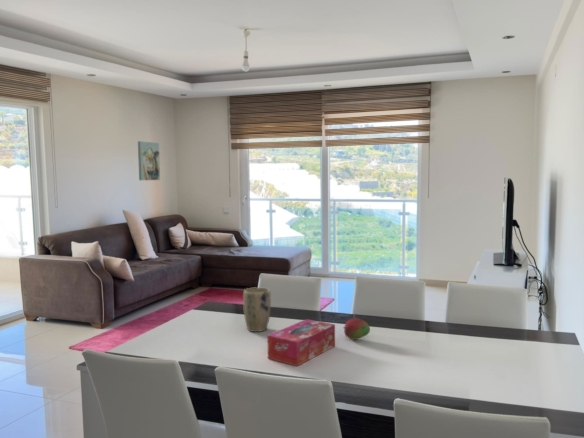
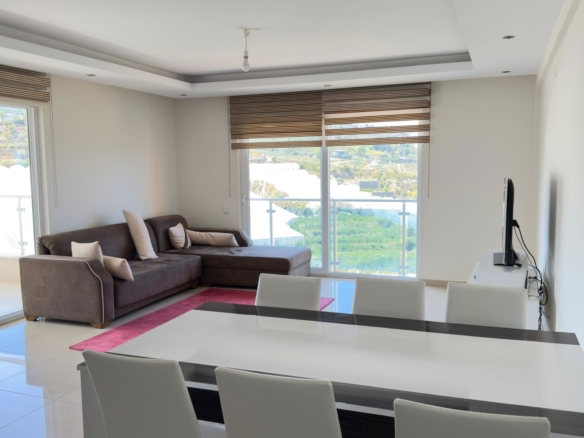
- plant pot (257, 309)
- fruit (356, 329)
- wall art (149, 161)
- tissue box (302, 340)
